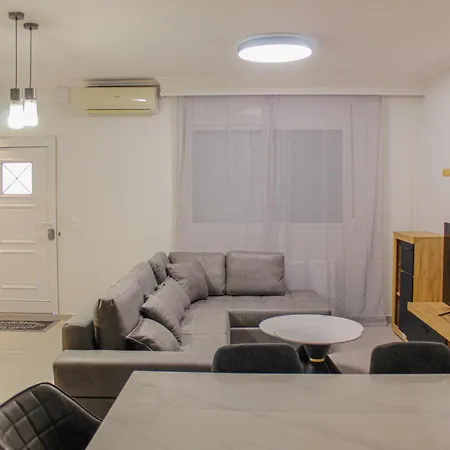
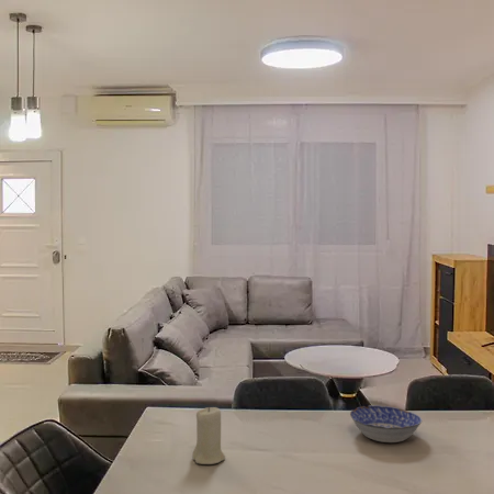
+ candle (209, 433)
+ bowl (384, 424)
